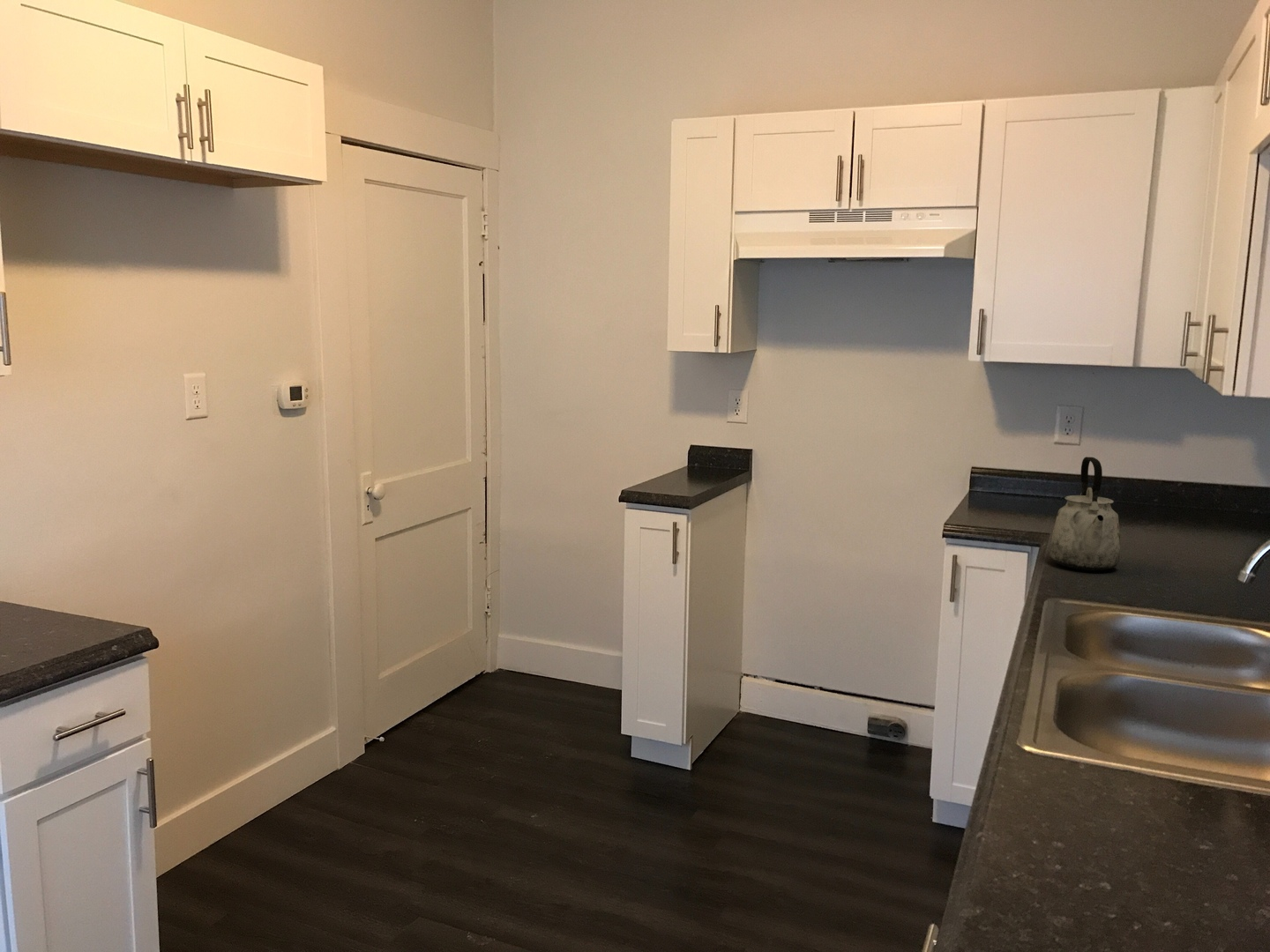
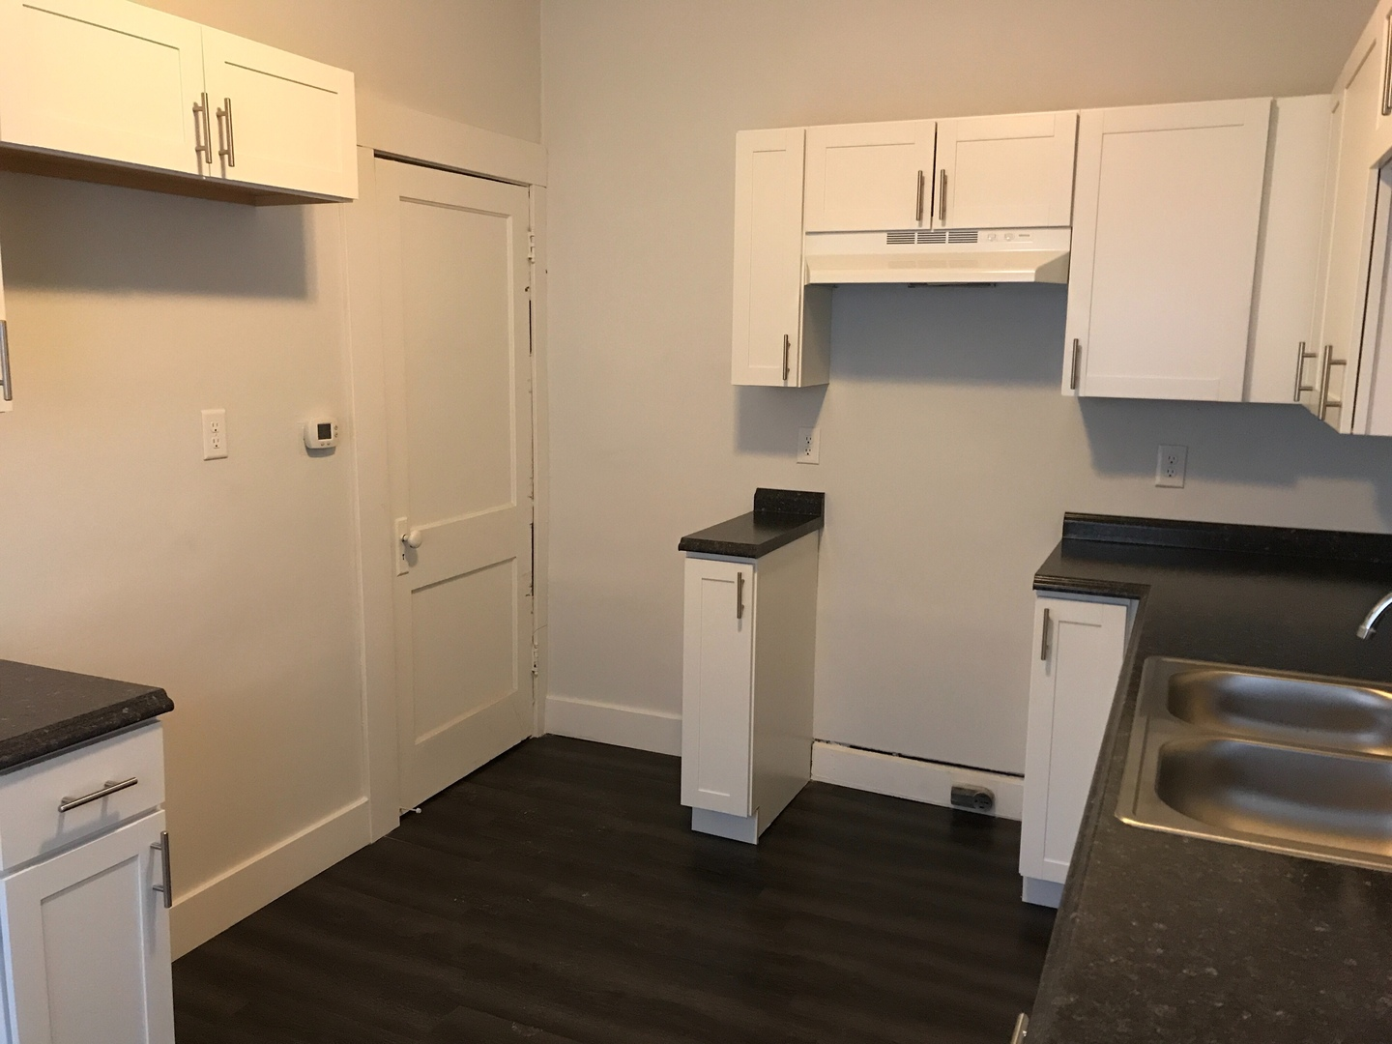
- kettle (1090, 515)
